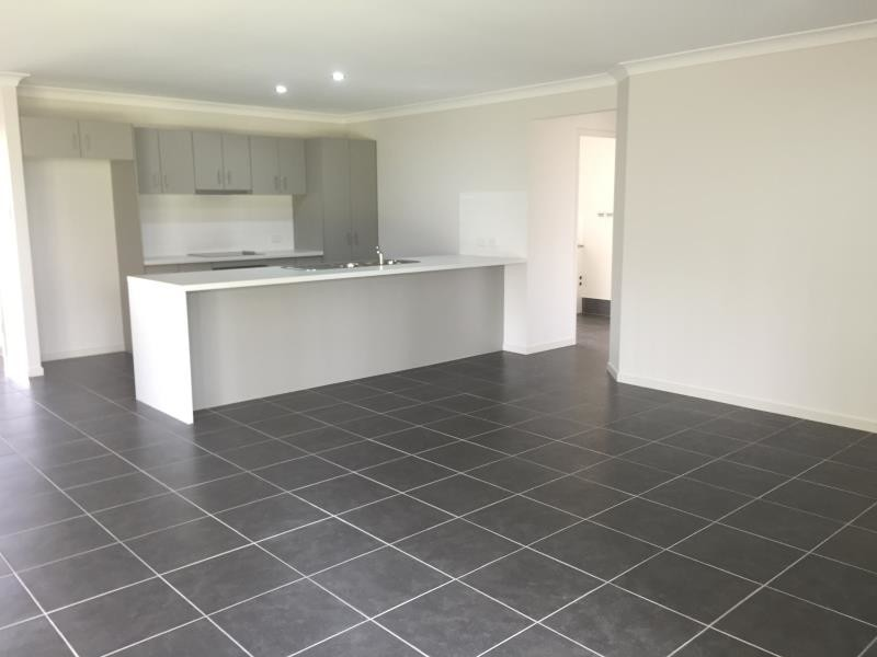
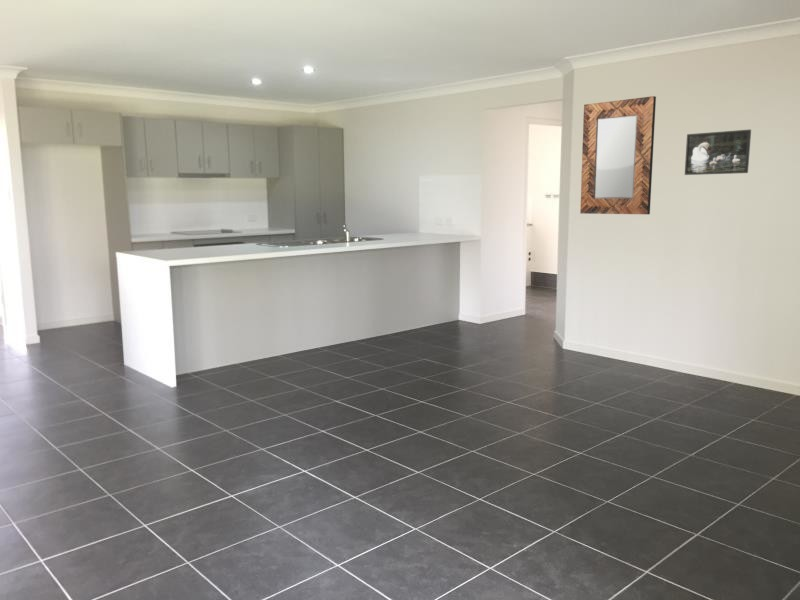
+ home mirror (616, 158)
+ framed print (716, 153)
